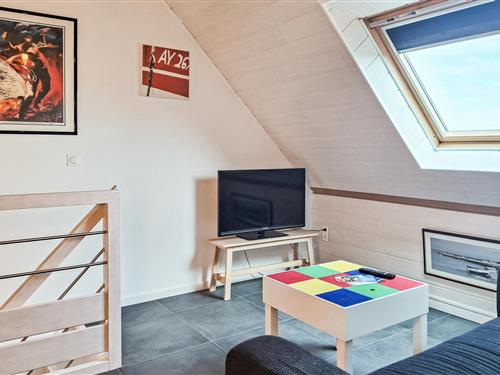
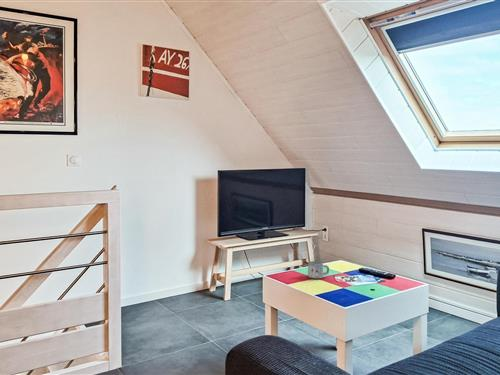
+ mug (318, 269)
